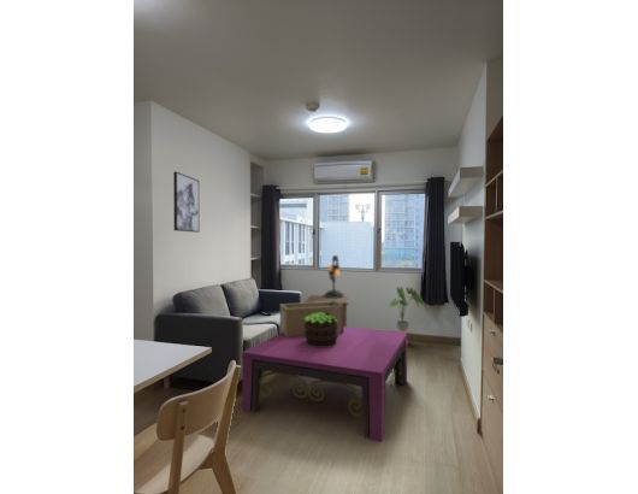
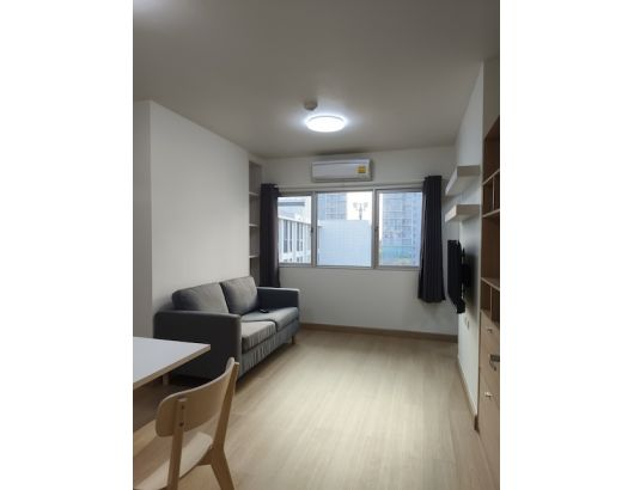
- table lamp (333, 275)
- decorative box (309, 314)
- side table (343, 320)
- potted plant (320, 327)
- coffee table (332, 367)
- house plant (403, 314)
- wall art (187, 204)
